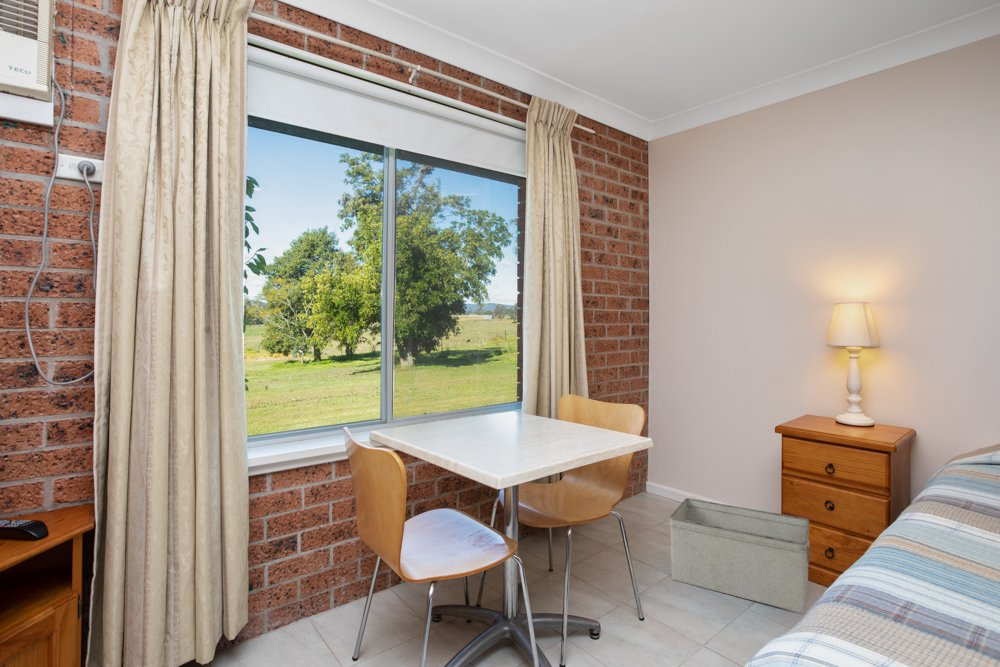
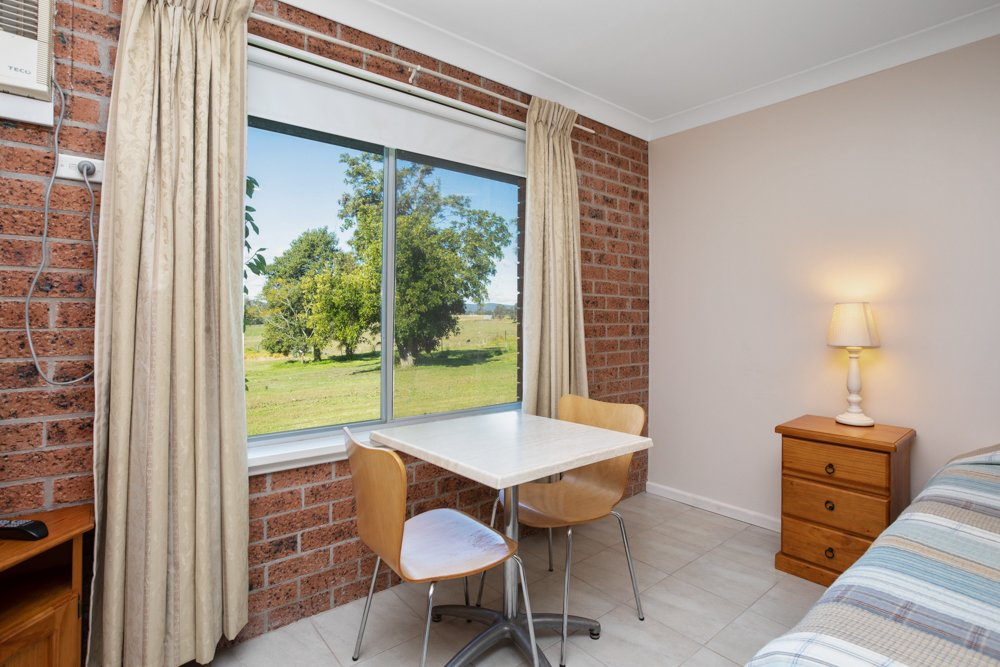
- storage bin (738, 550)
